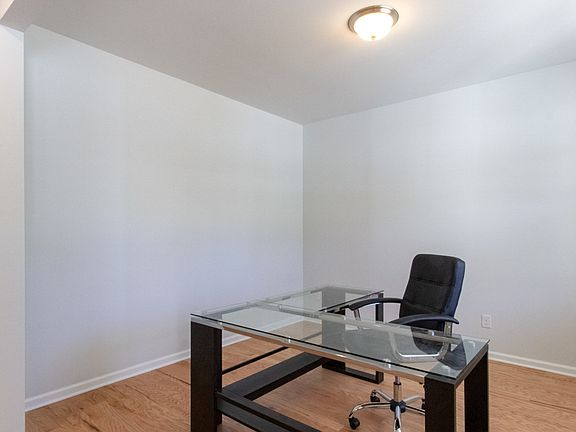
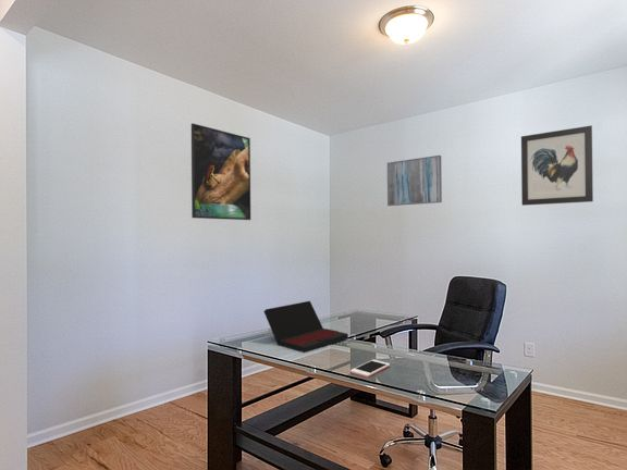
+ wall art (413, 182)
+ wall art (555, 166)
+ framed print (222, 175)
+ laptop (306, 323)
+ cell phone (370, 368)
